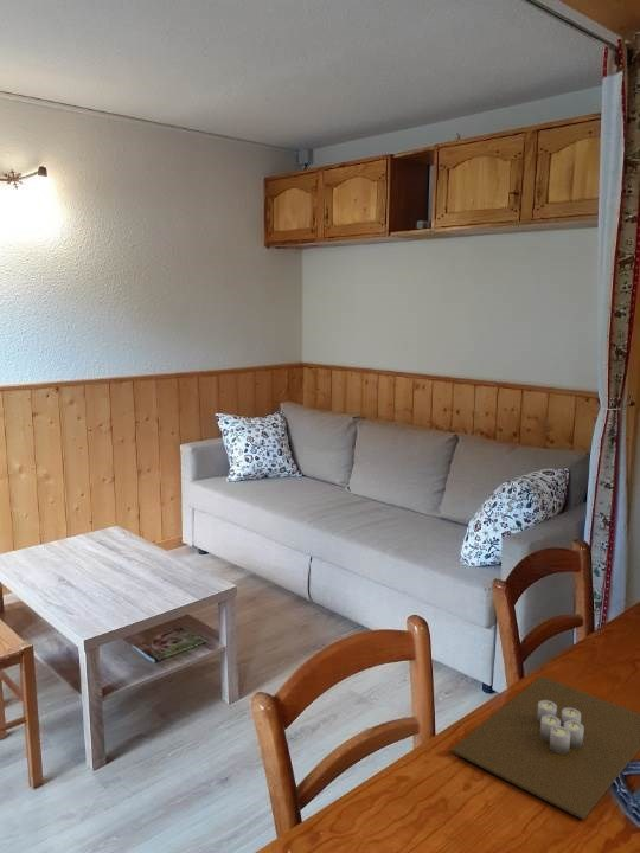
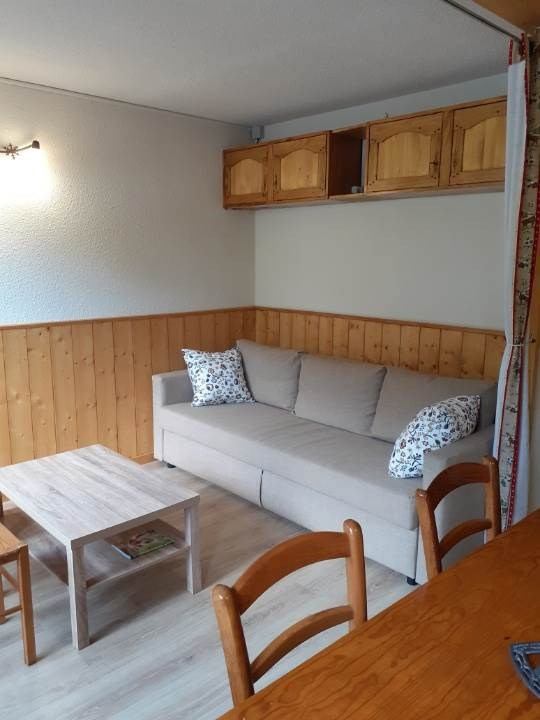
- candle (559, 725)
